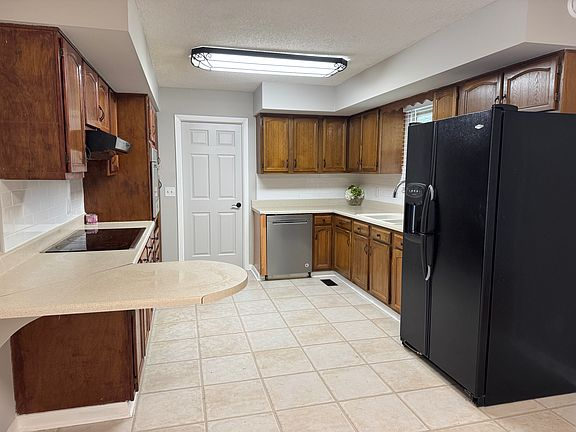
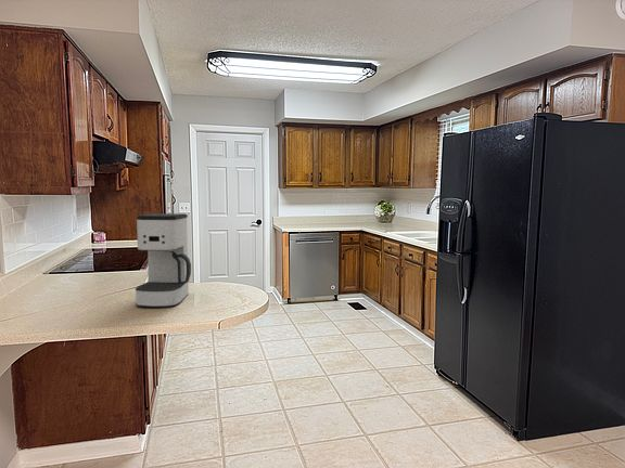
+ coffee maker (165, 258)
